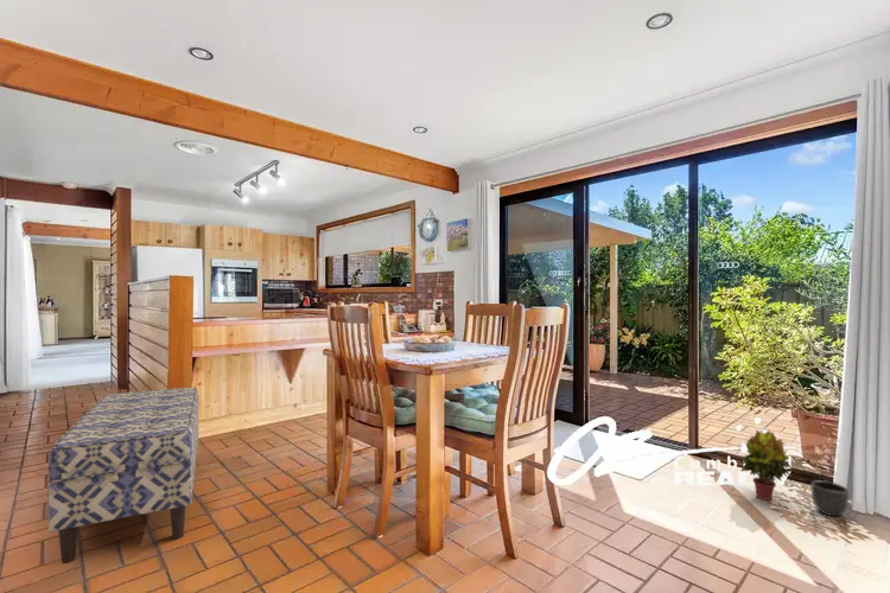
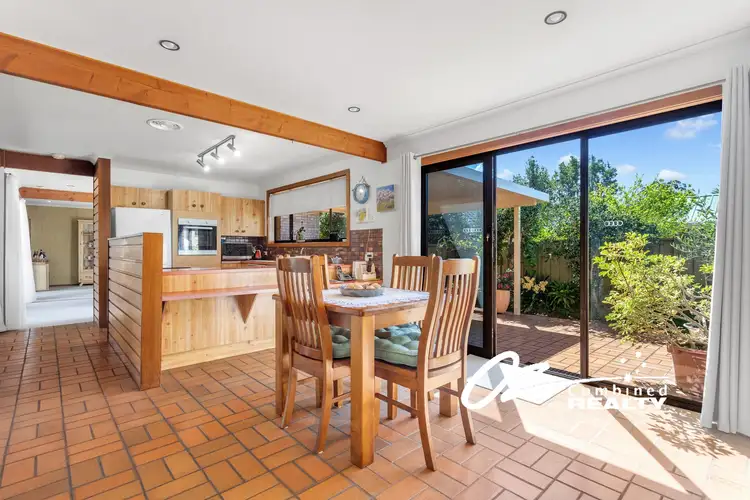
- potted plant (765, 464)
- bench (141, 455)
- planter (829, 499)
